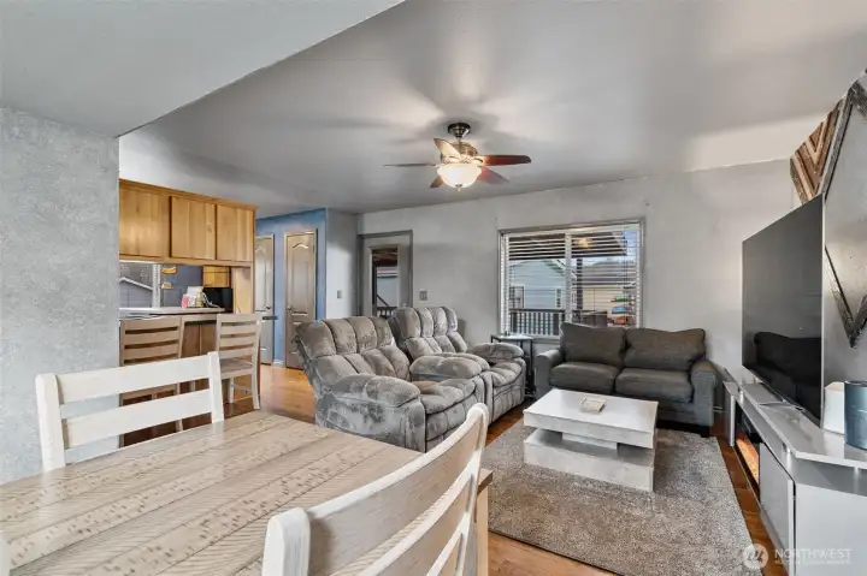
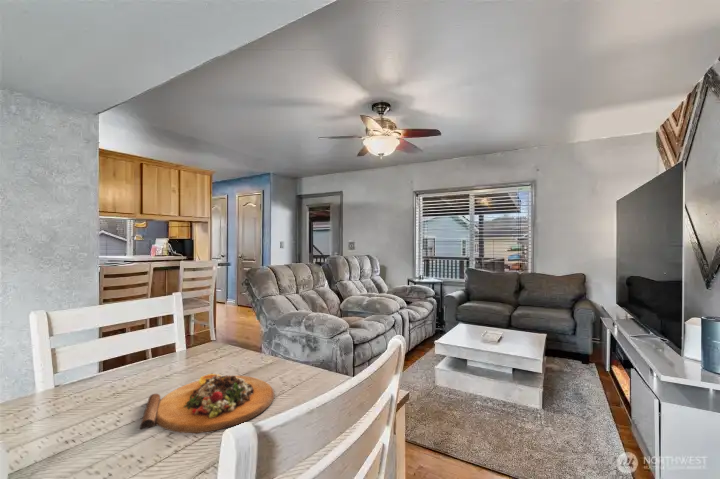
+ cutting board (211, 389)
